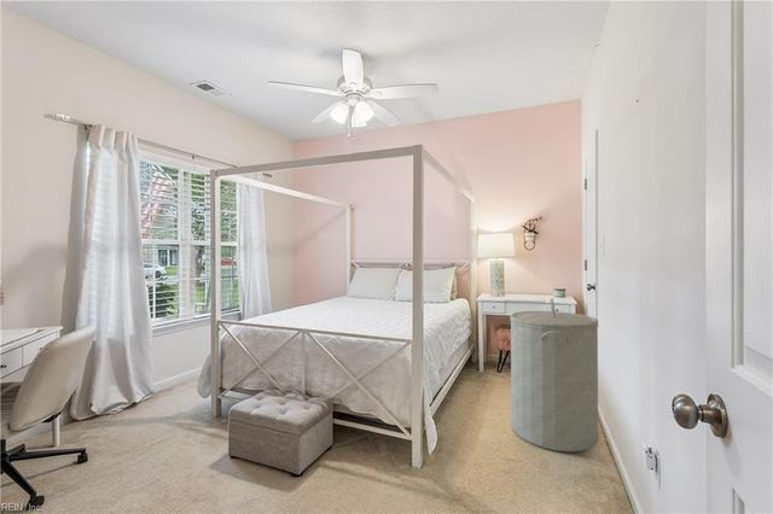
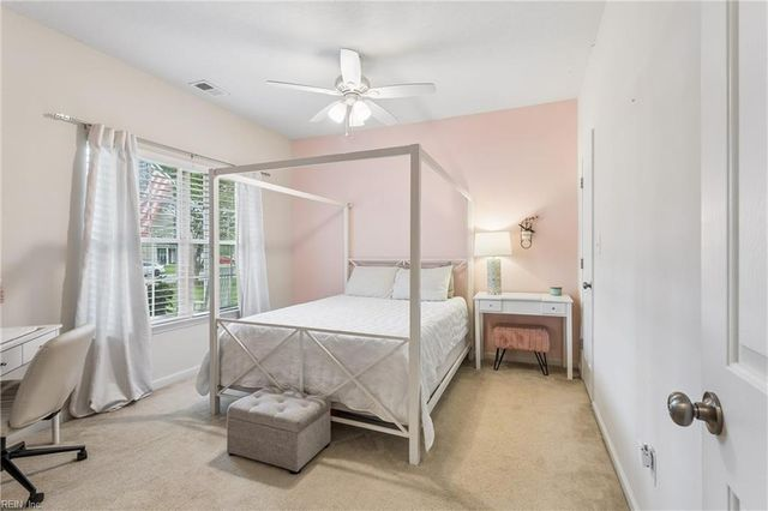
- laundry hamper (552, 364)
